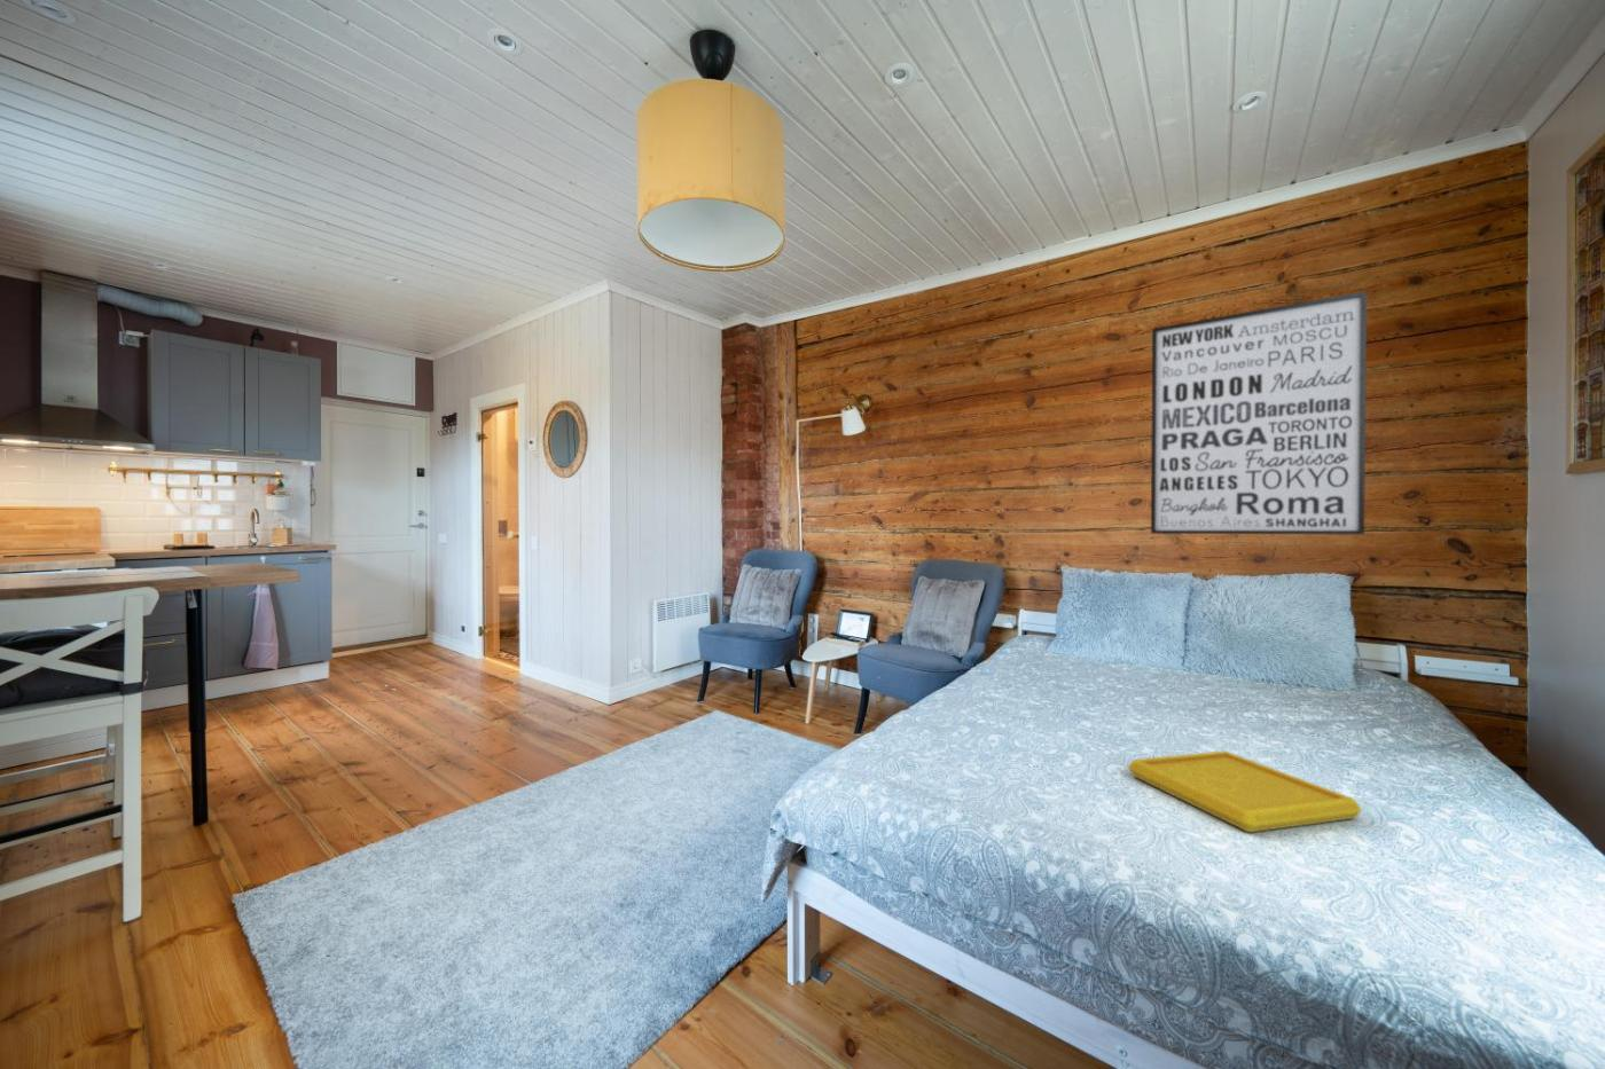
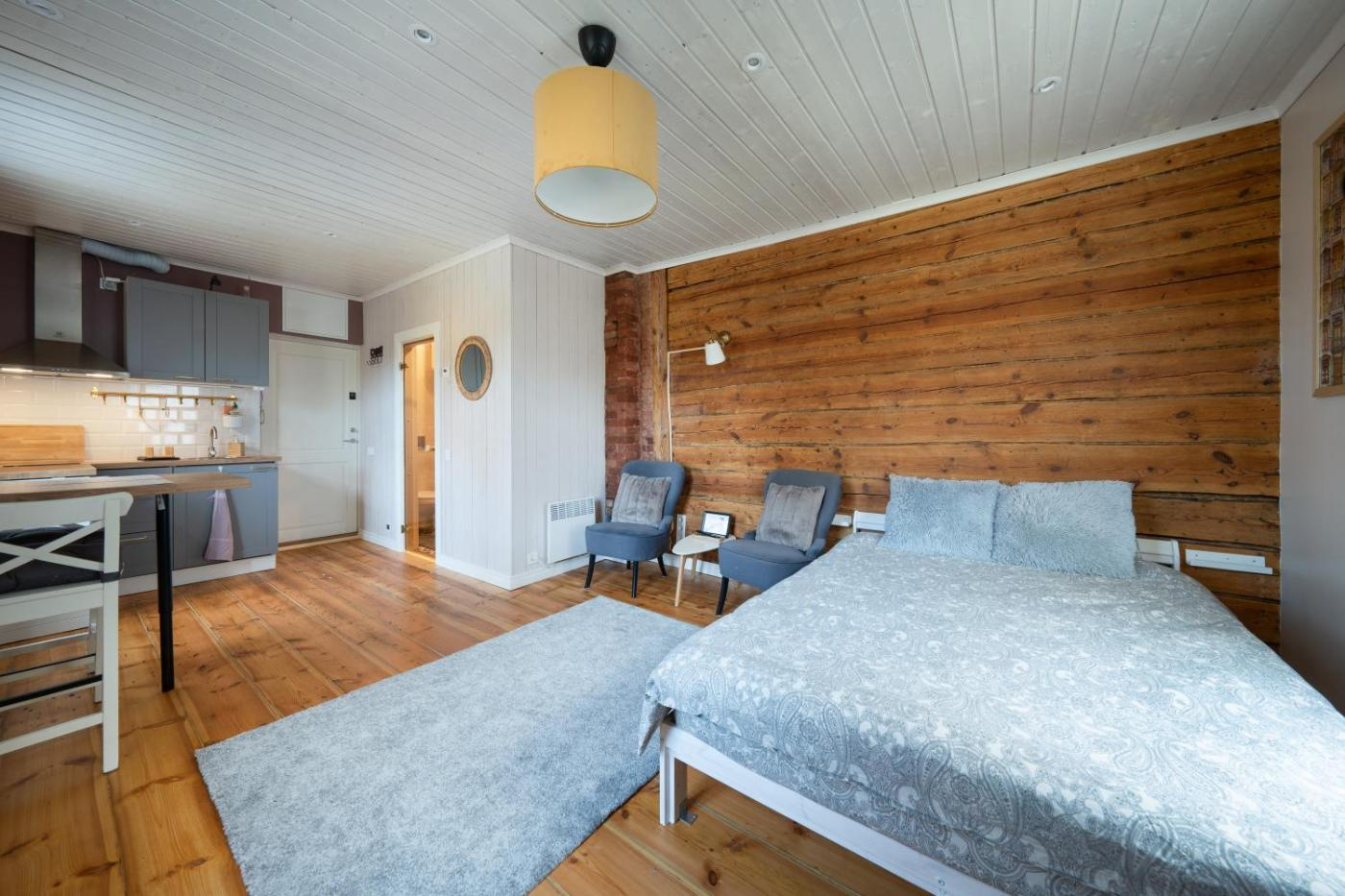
- serving tray (1235, 786)
- wall art (1248, 422)
